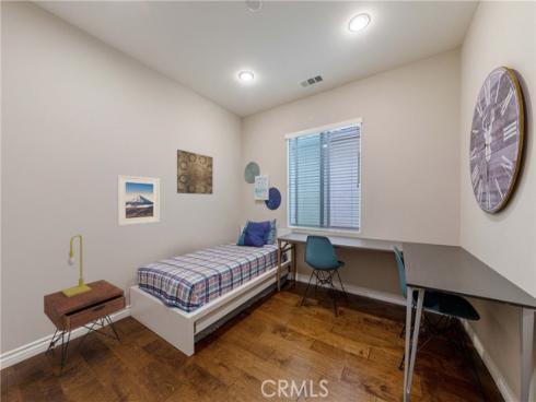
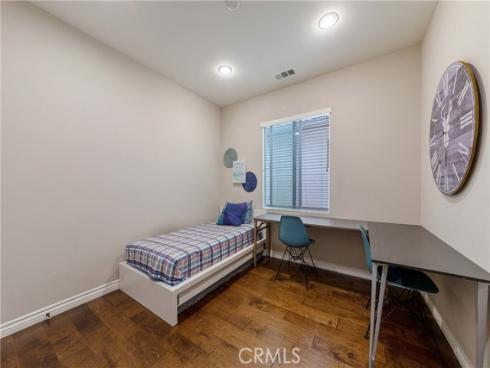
- wall art (196, 174)
- nightstand (86, 322)
- table lamp (74, 261)
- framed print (139, 200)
